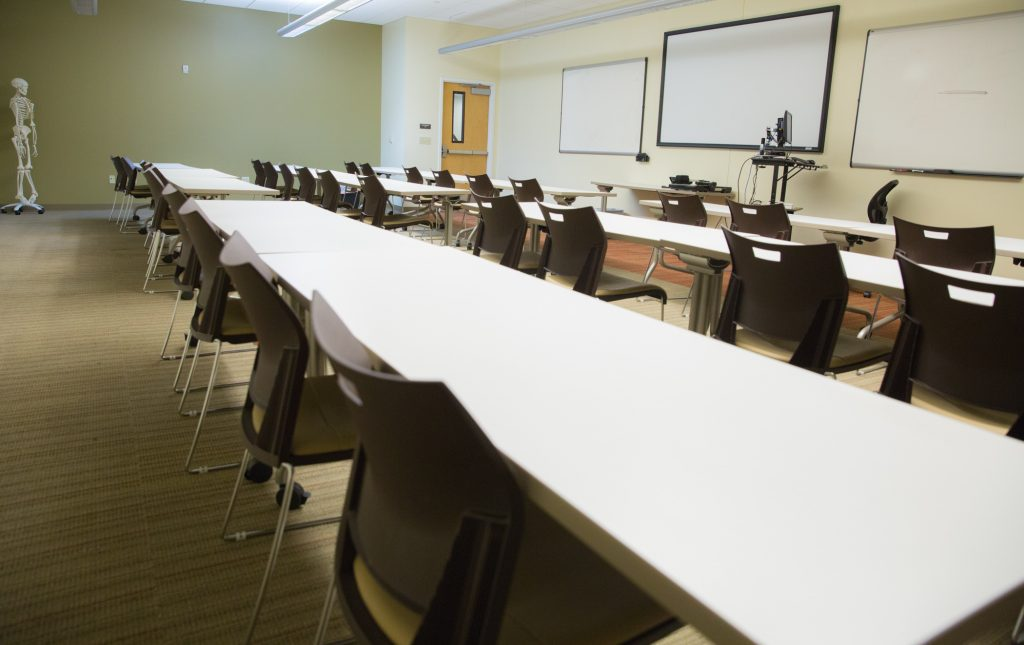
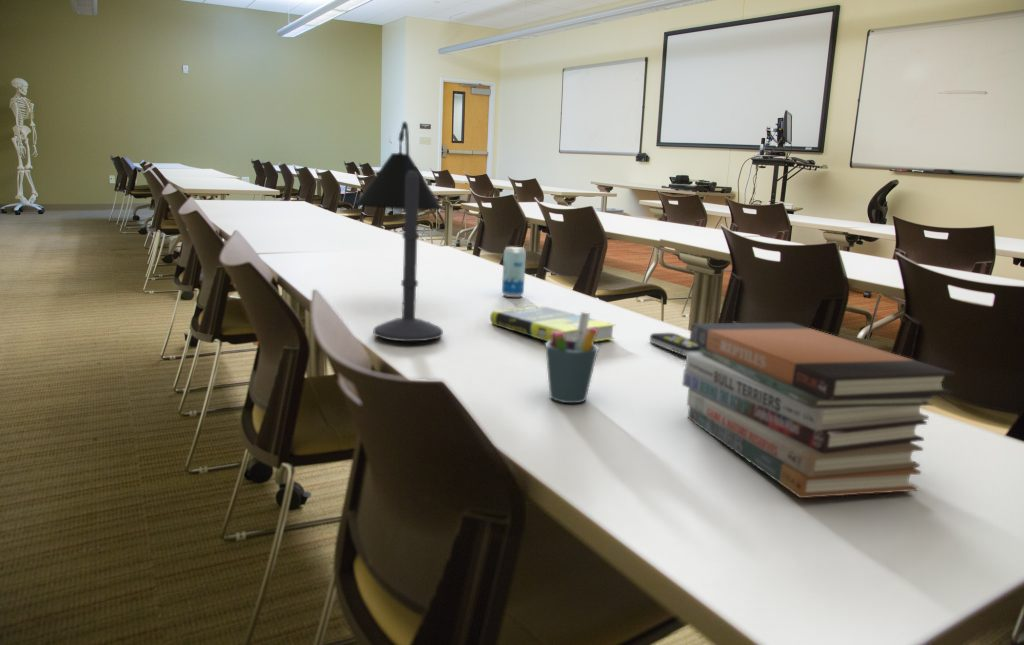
+ book stack (796, 397)
+ remote control (679, 343)
+ pen holder (571, 357)
+ desk lamp (404, 224)
+ book (551, 324)
+ beverage can (513, 271)
